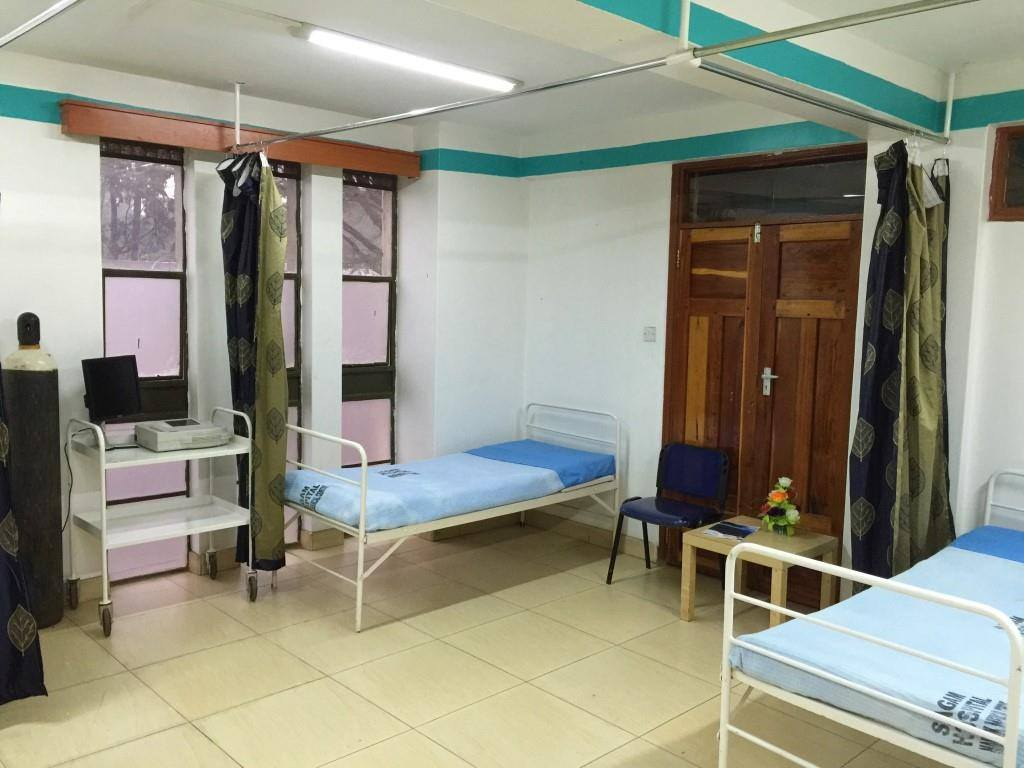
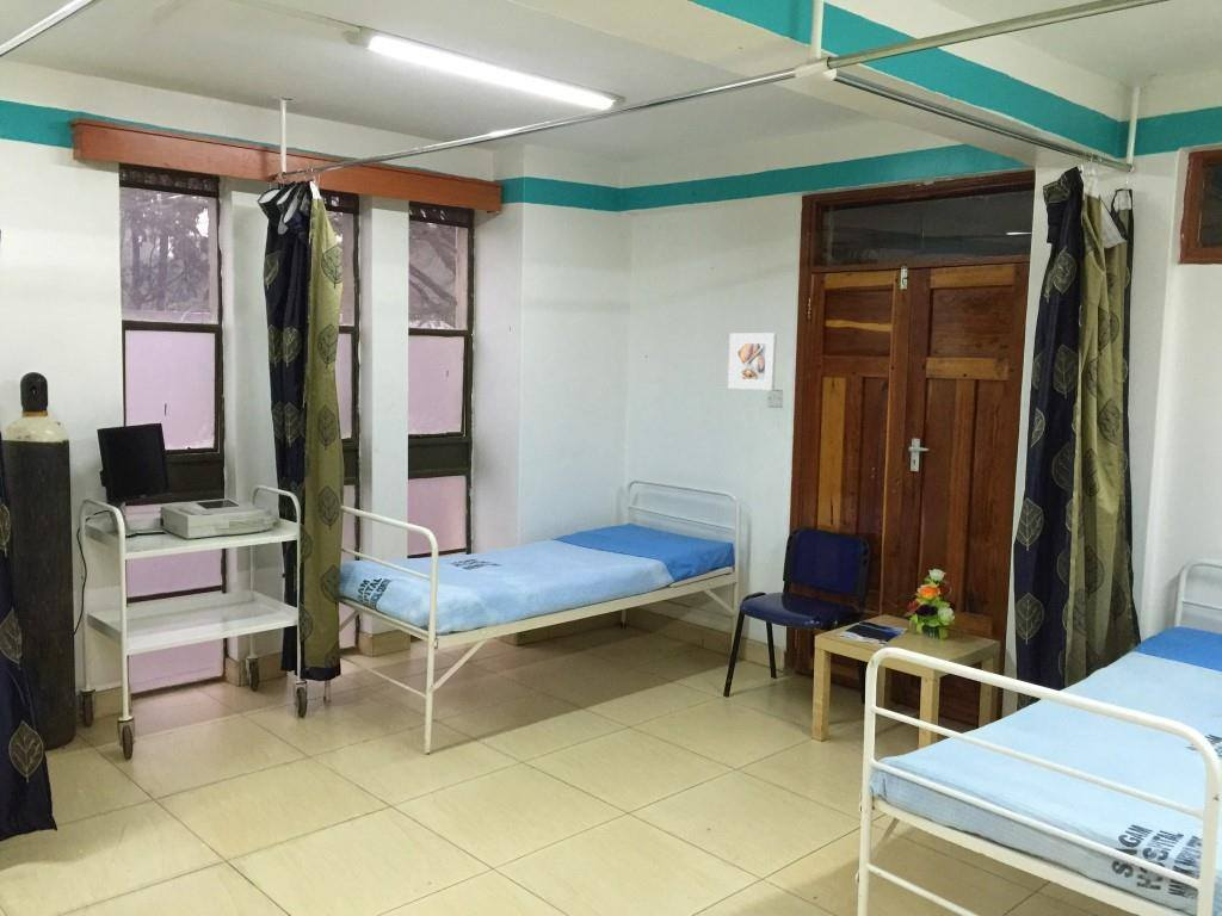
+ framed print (751, 361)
